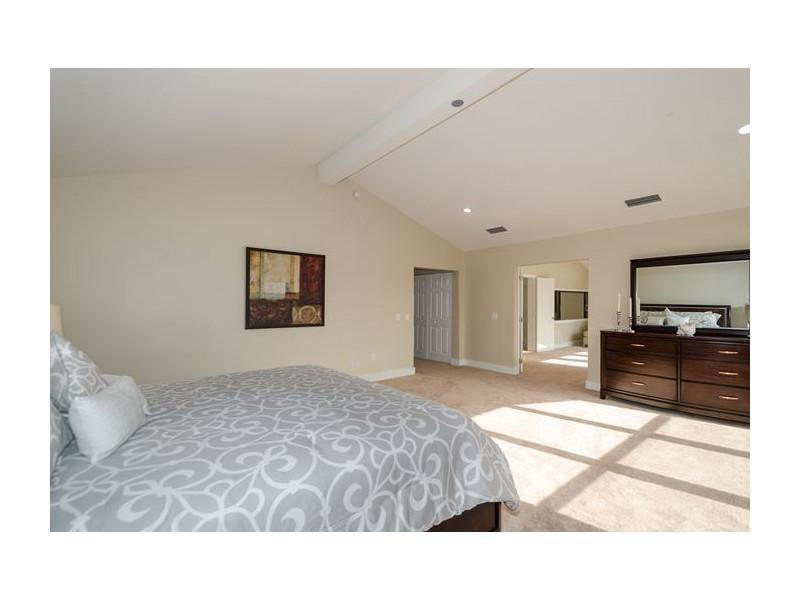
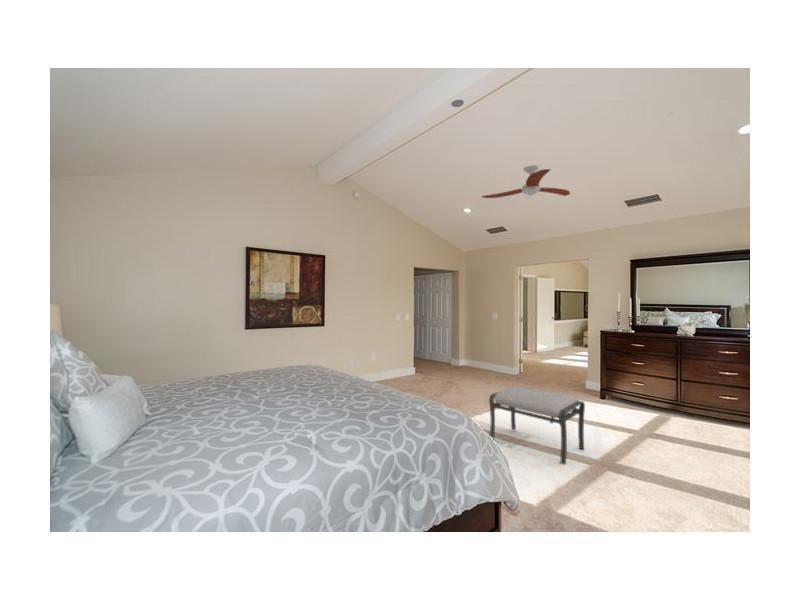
+ ottoman (535, 417)
+ ceiling fan (526, 180)
